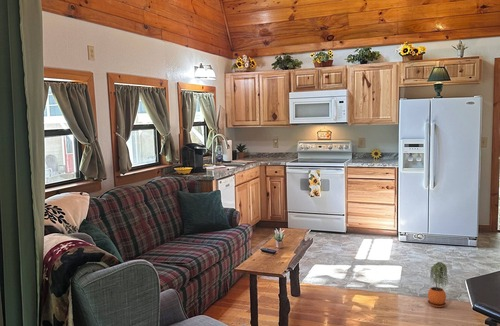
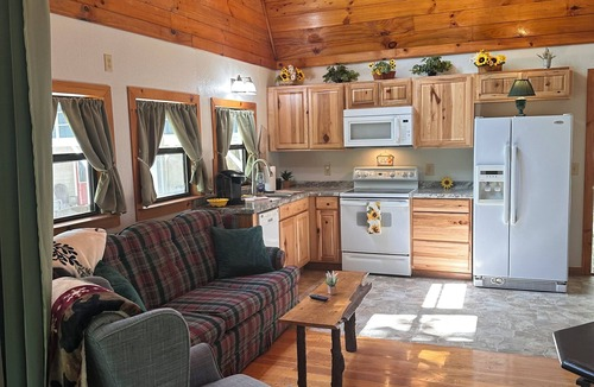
- potted plant (438, 283)
